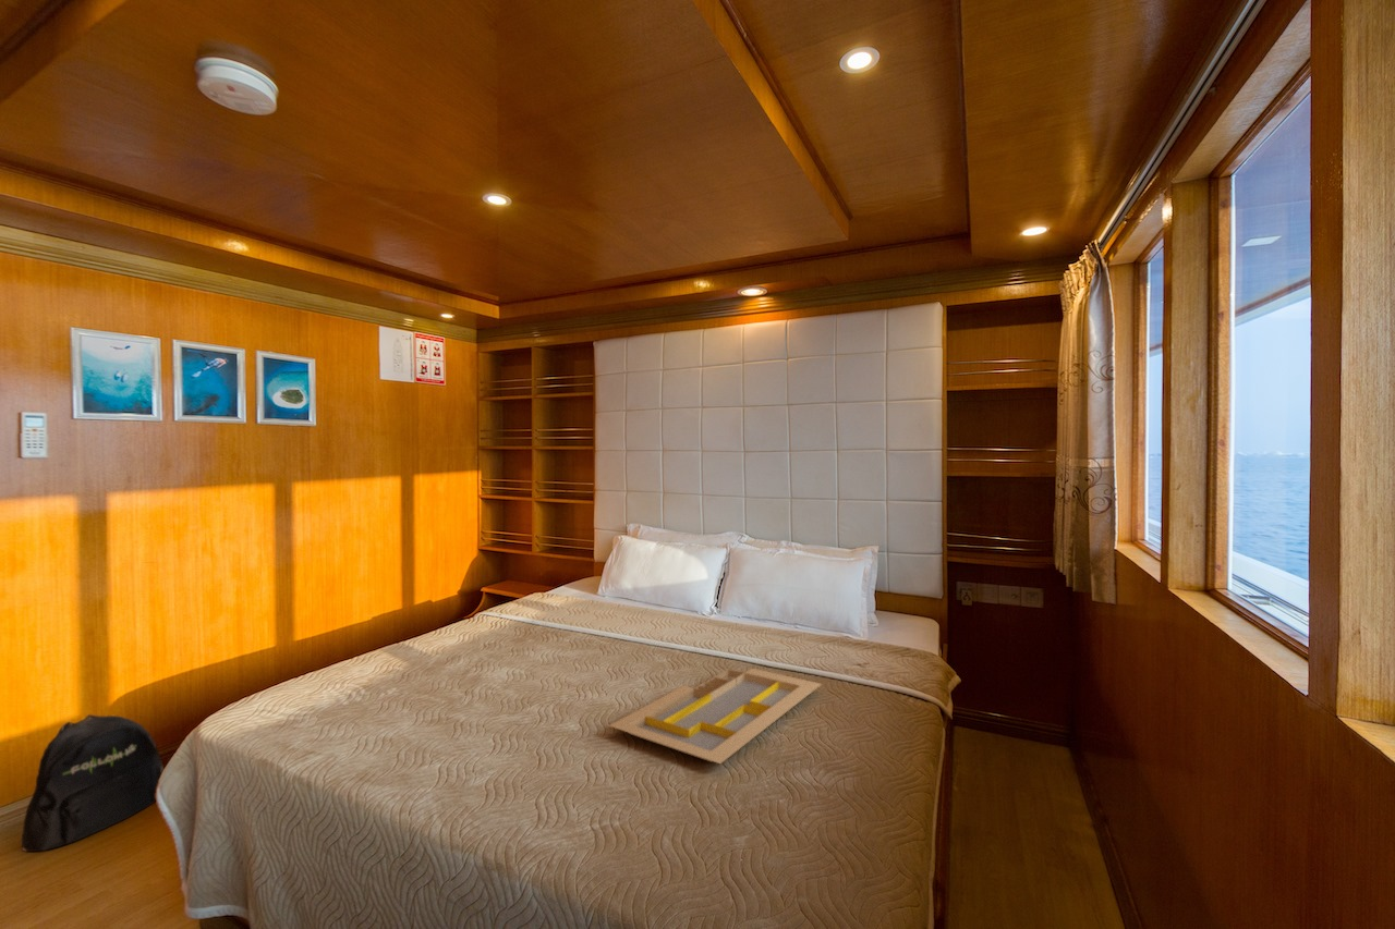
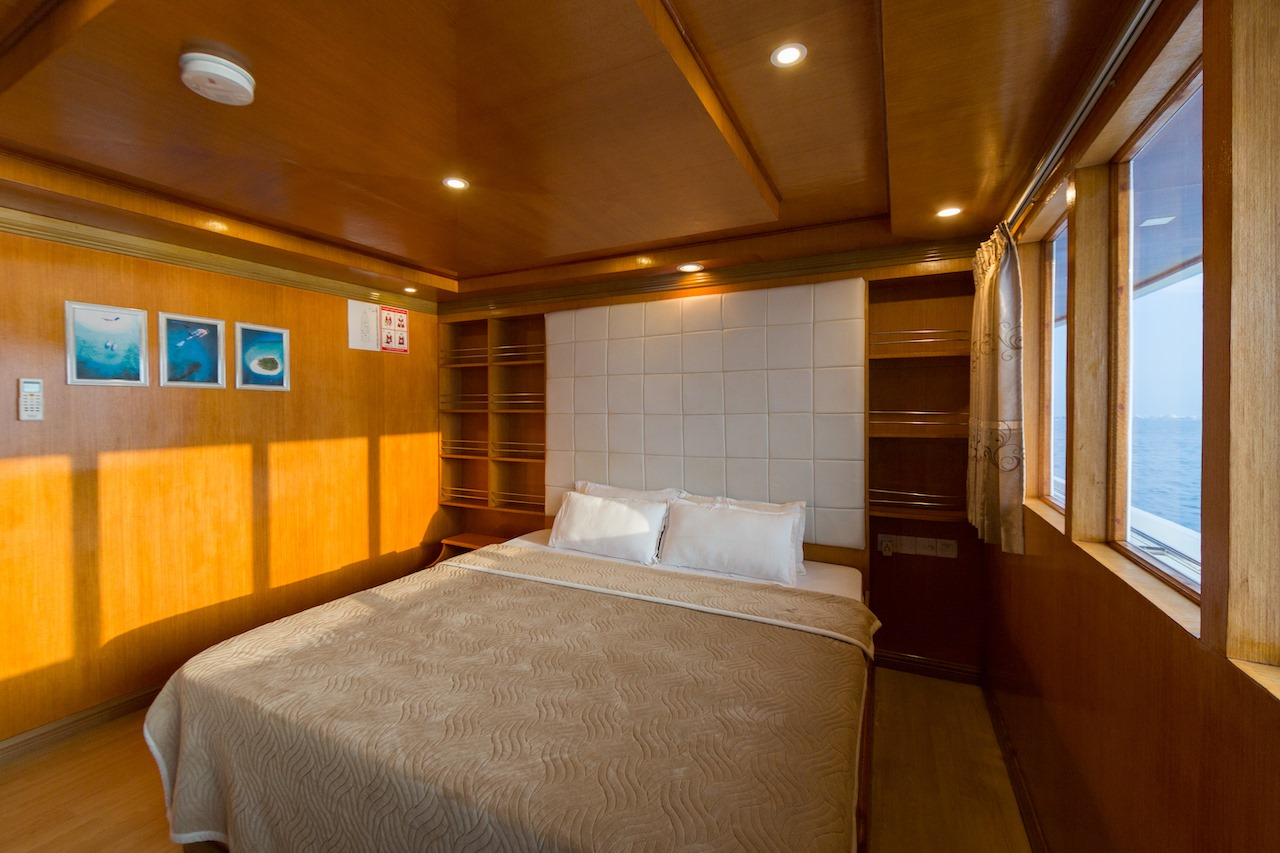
- serving tray (724, 707)
- backpack (97, 766)
